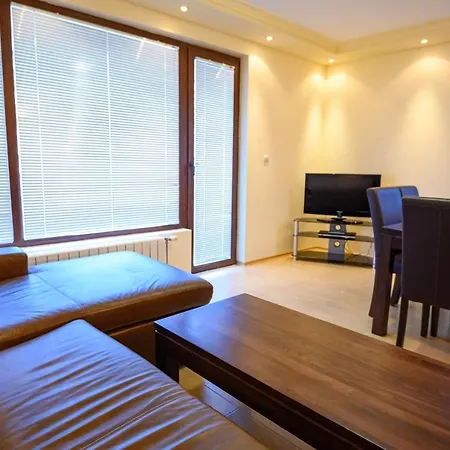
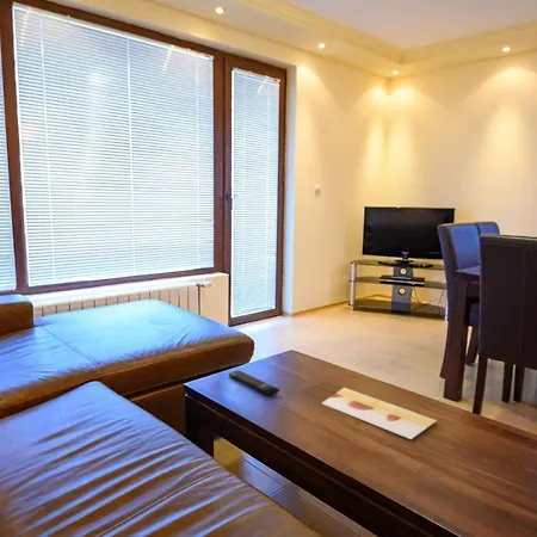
+ painting (362, 406)
+ remote control (252, 382)
